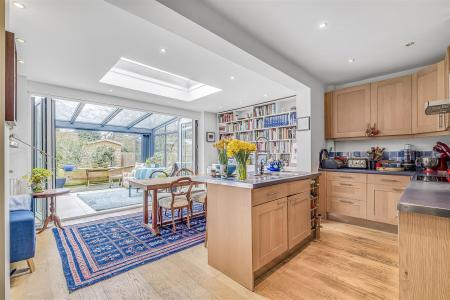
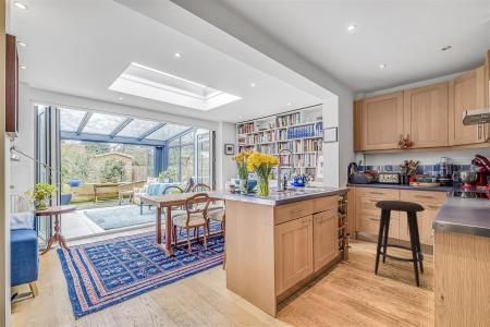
+ stool (399, 245)
